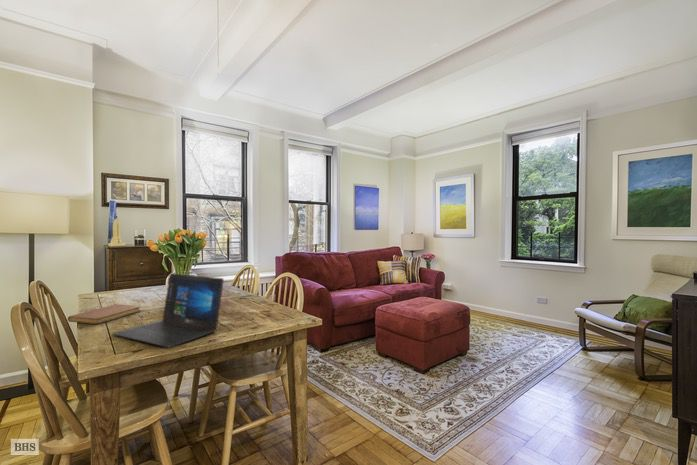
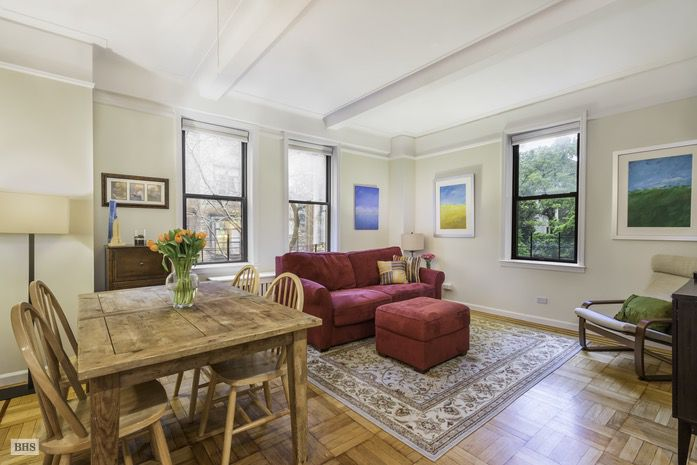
- laptop (169, 306)
- notebook (106, 313)
